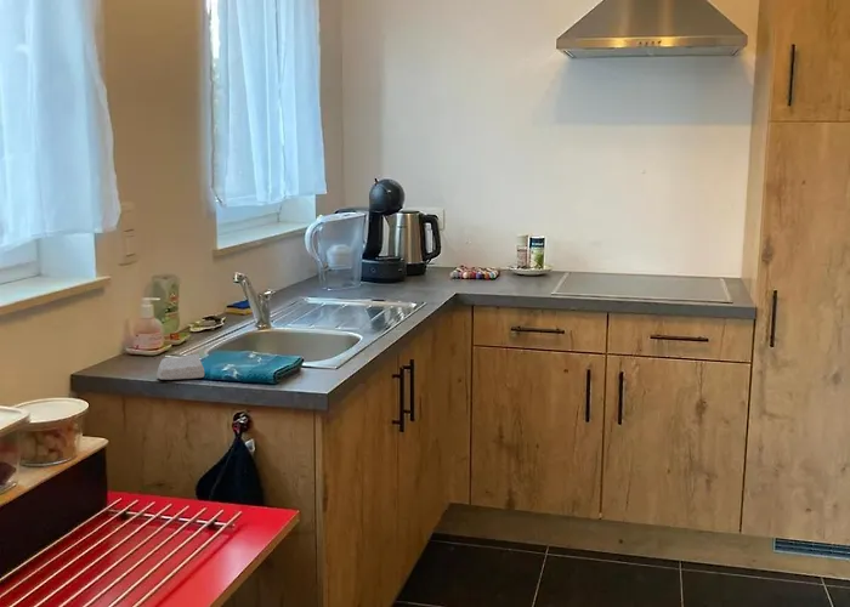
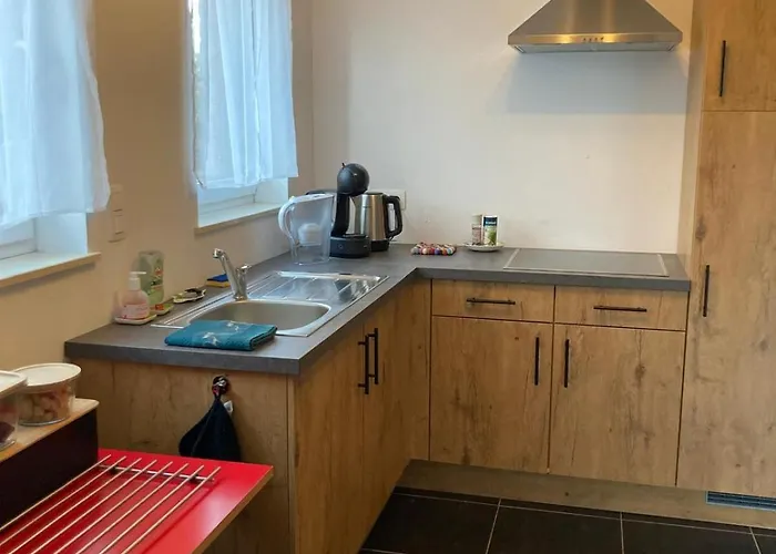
- soap bar (180, 367)
